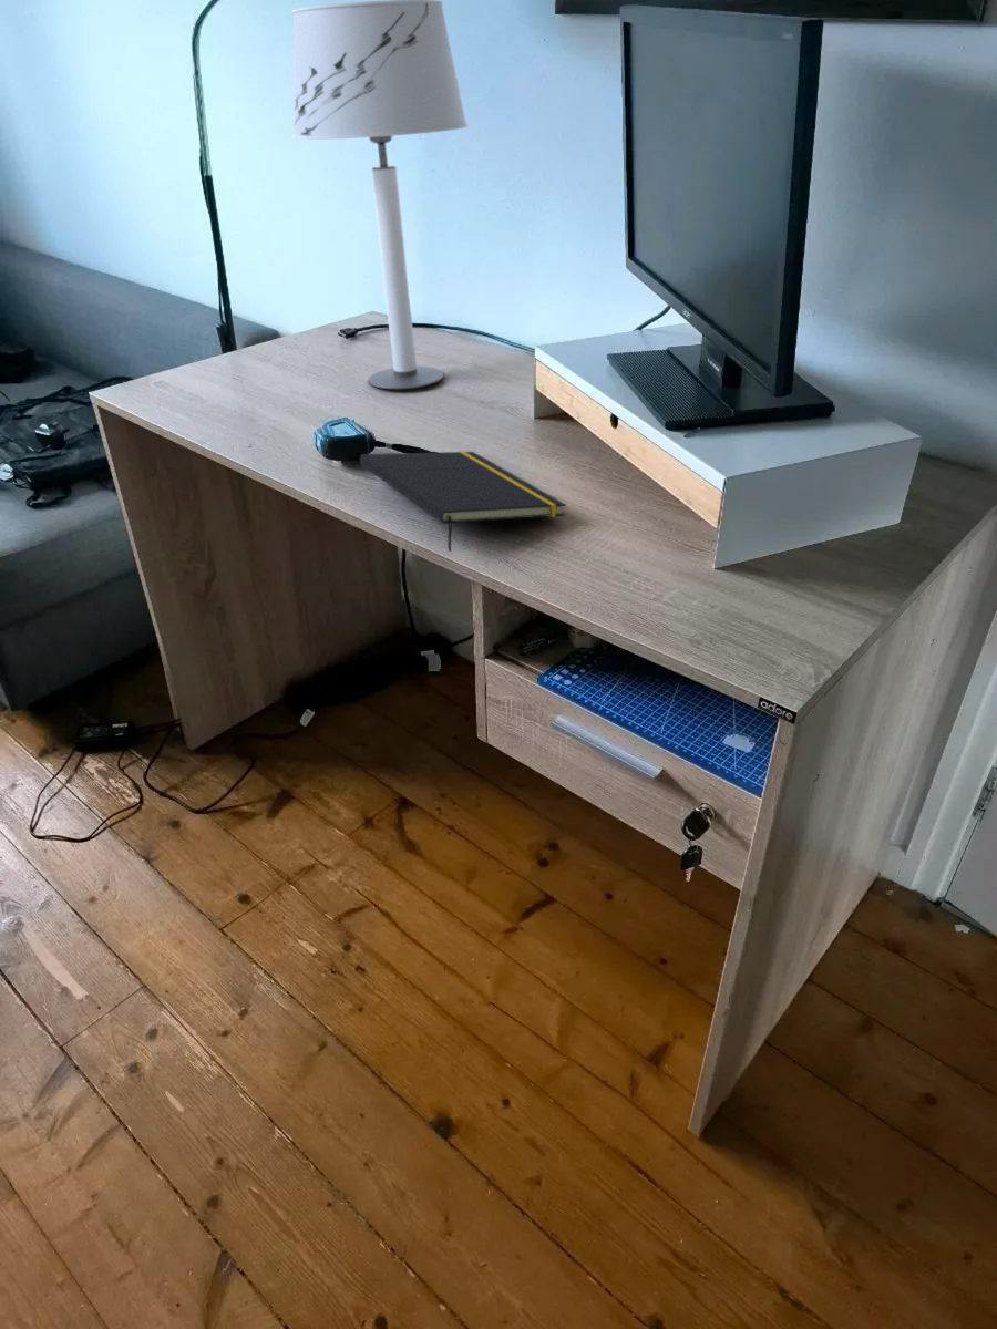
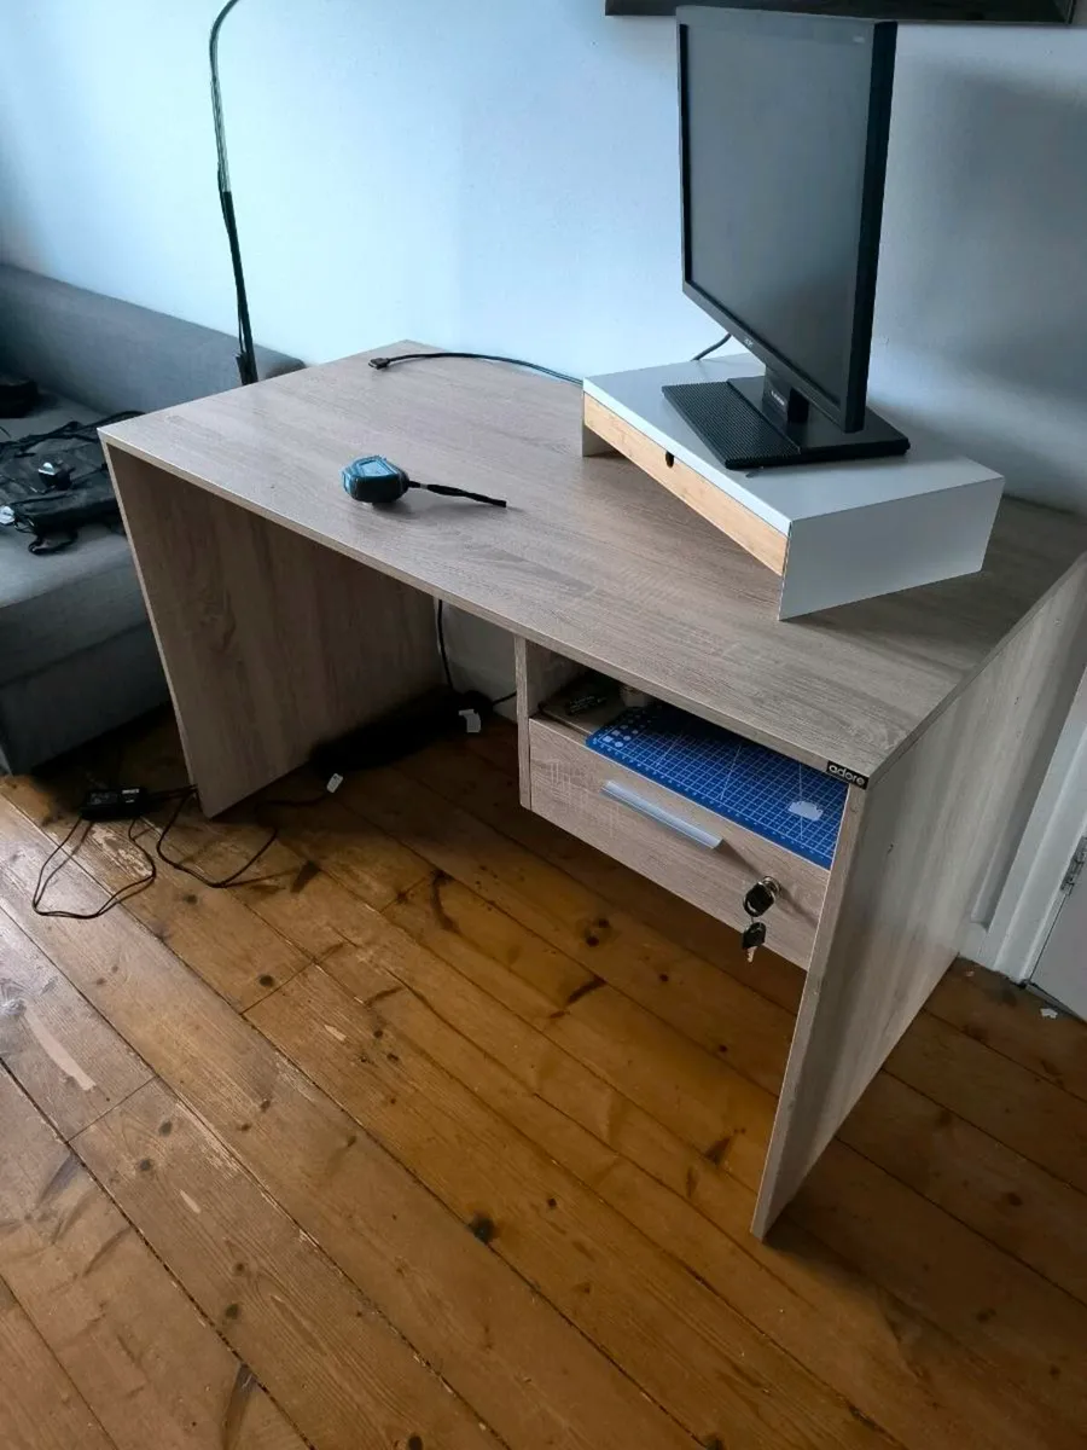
- table lamp (388, 209)
- notepad (459, 483)
